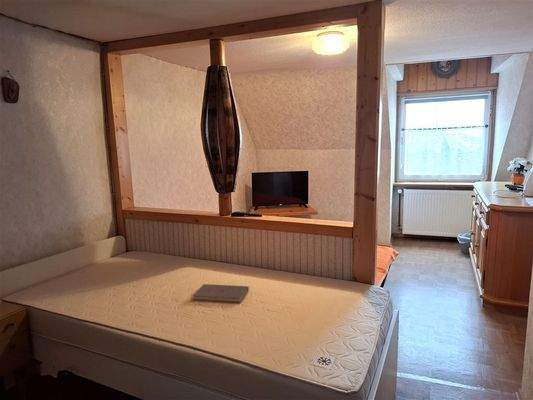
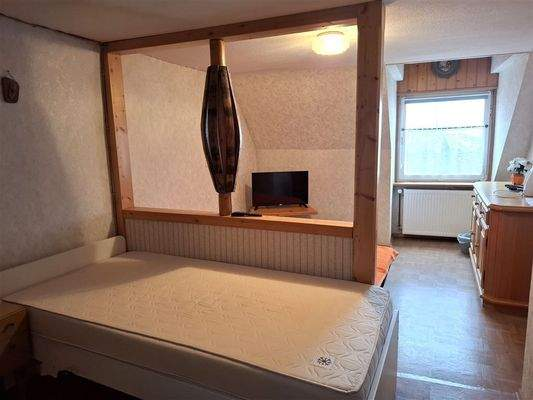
- book (221, 292)
